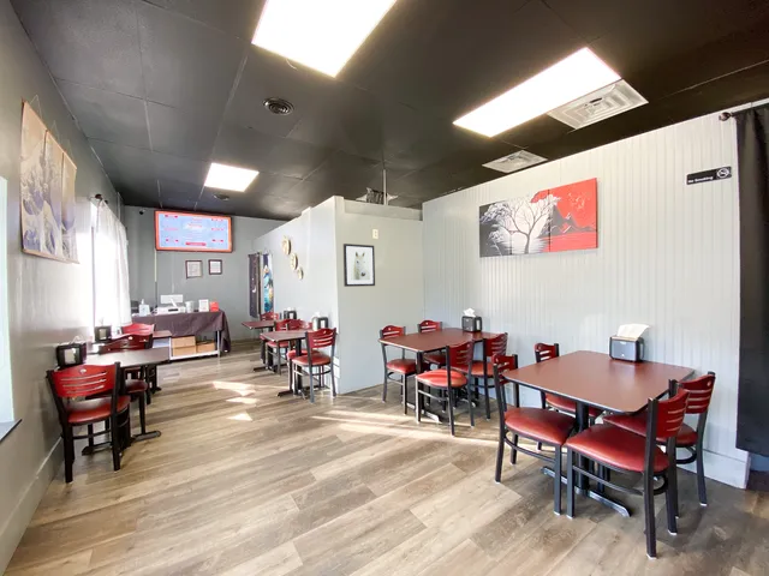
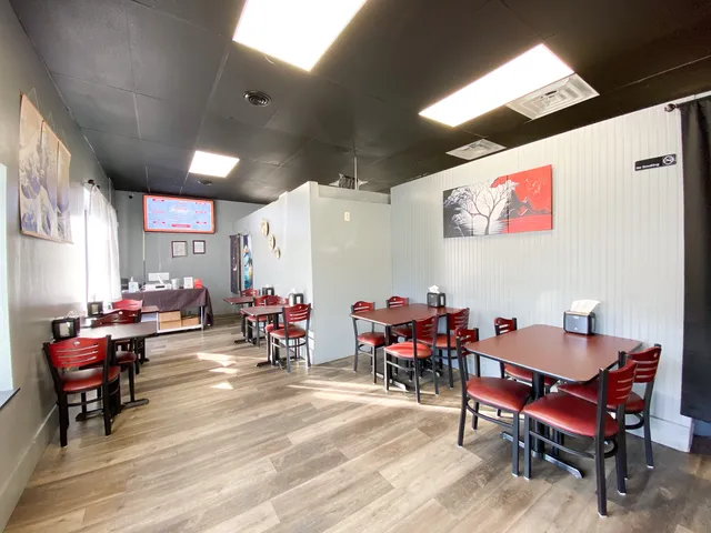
- wall art (359, 265)
